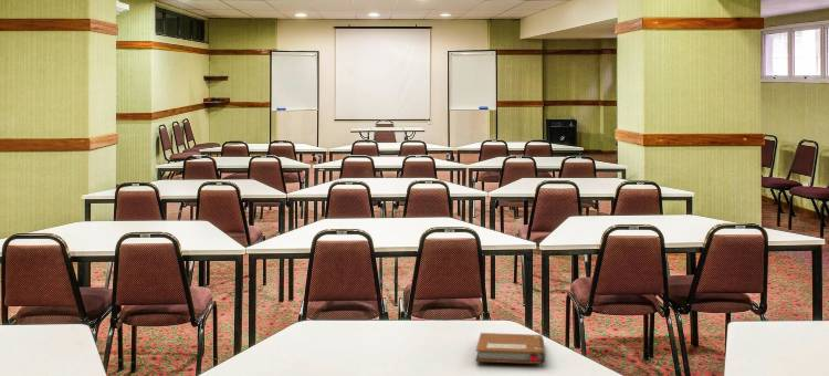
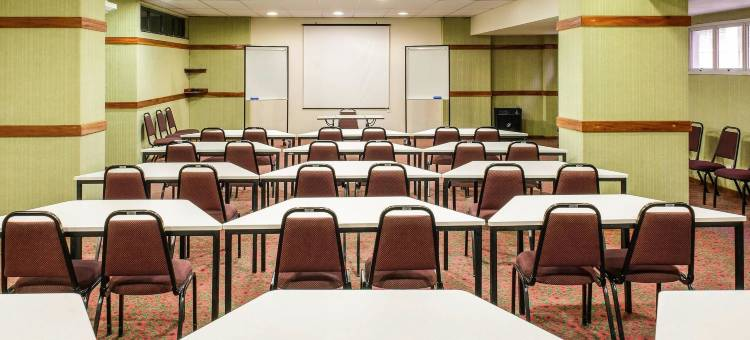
- notebook (511, 347)
